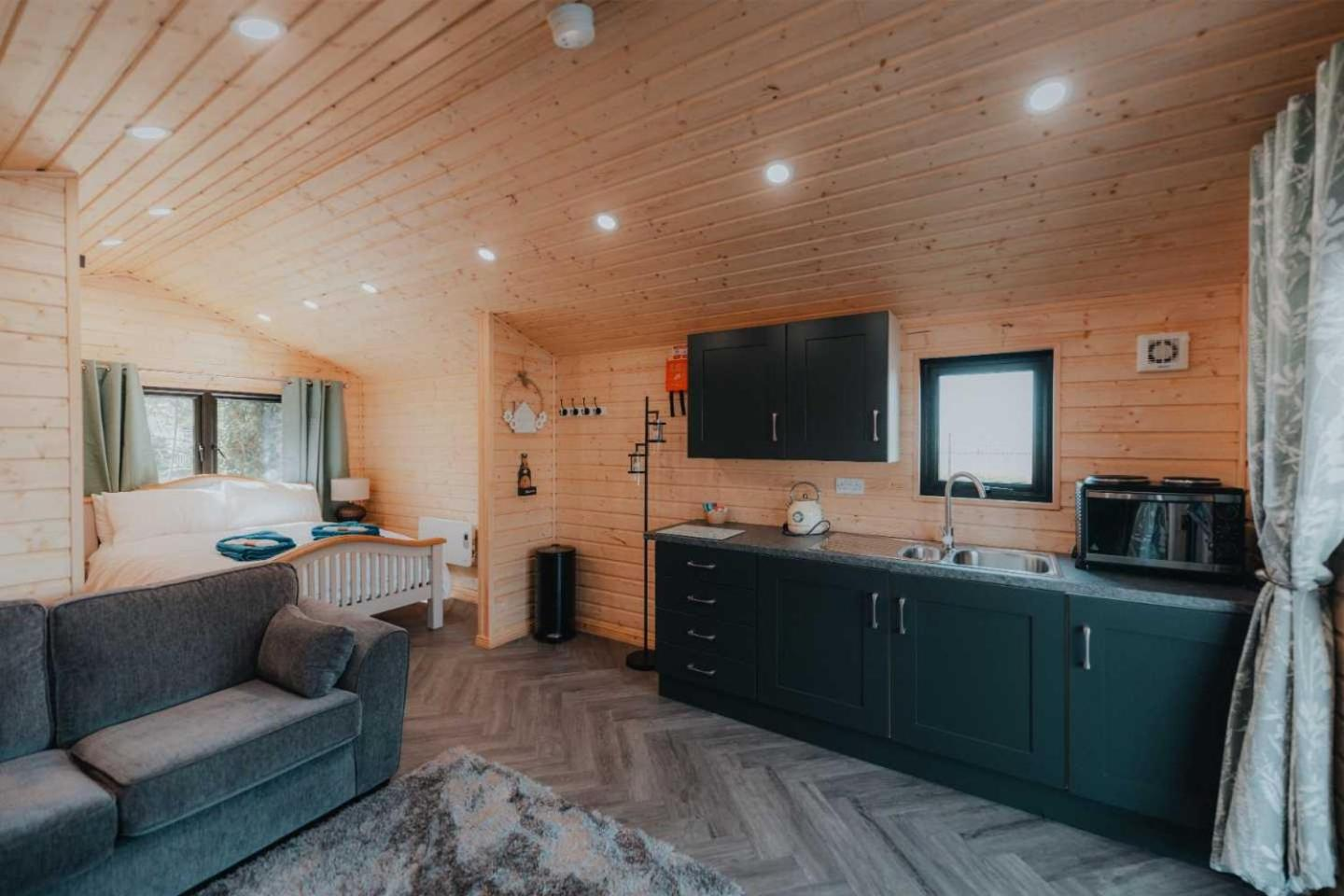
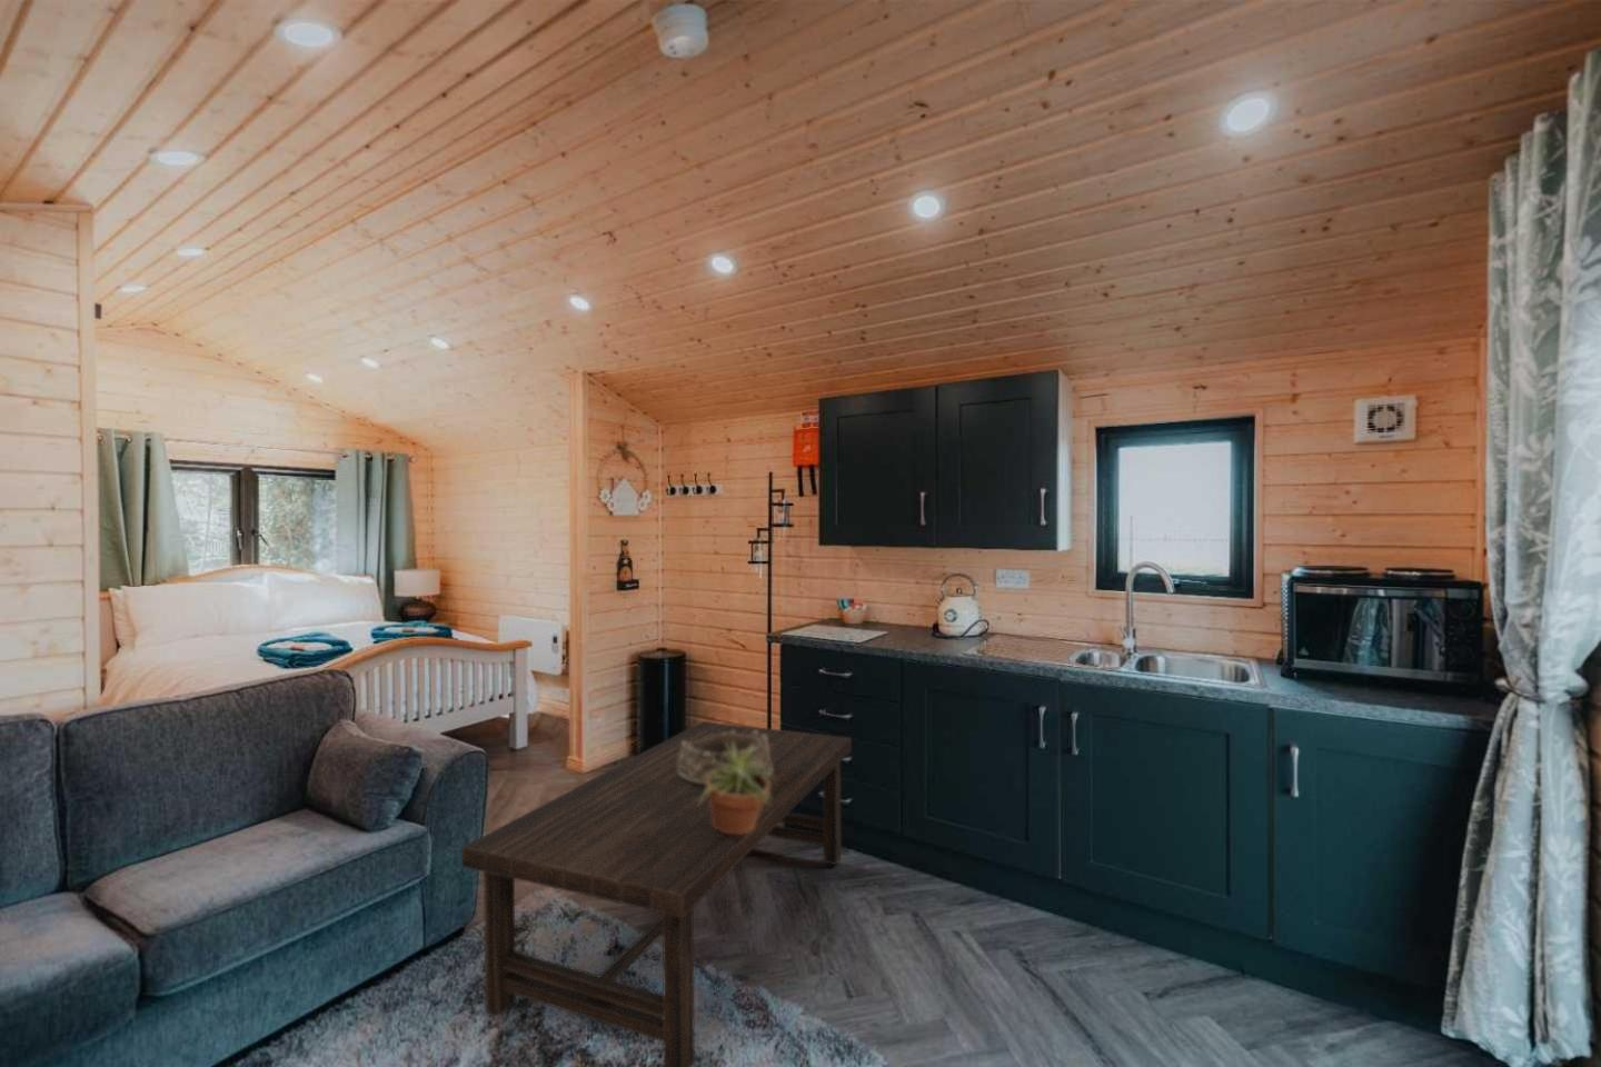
+ potted plant (729, 785)
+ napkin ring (725, 755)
+ coffee table (696, 850)
